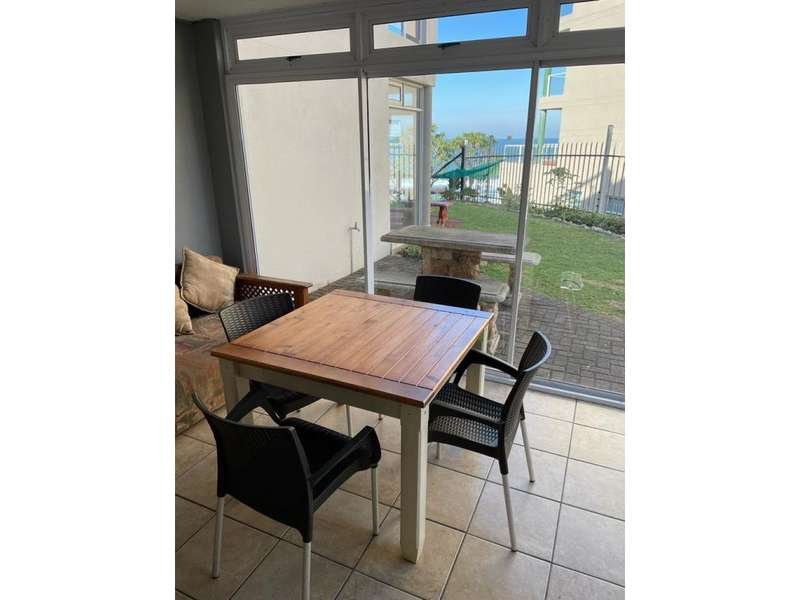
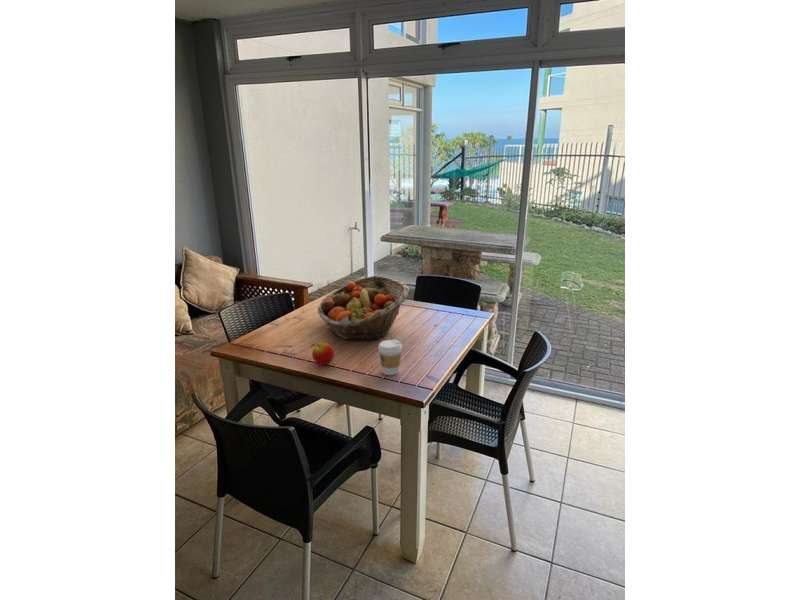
+ coffee cup (390, 357)
+ fruit basket (362, 306)
+ apple (322, 353)
